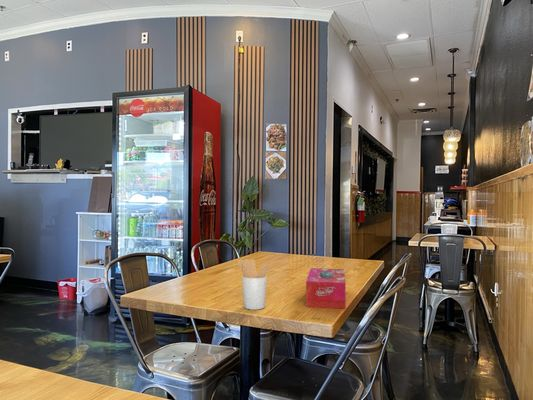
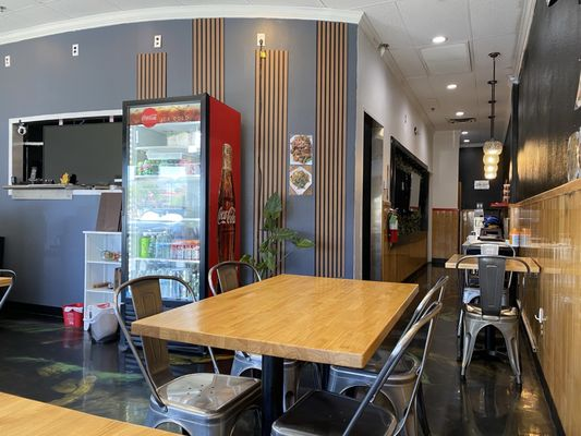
- utensil holder (251, 282)
- tissue box (326, 286)
